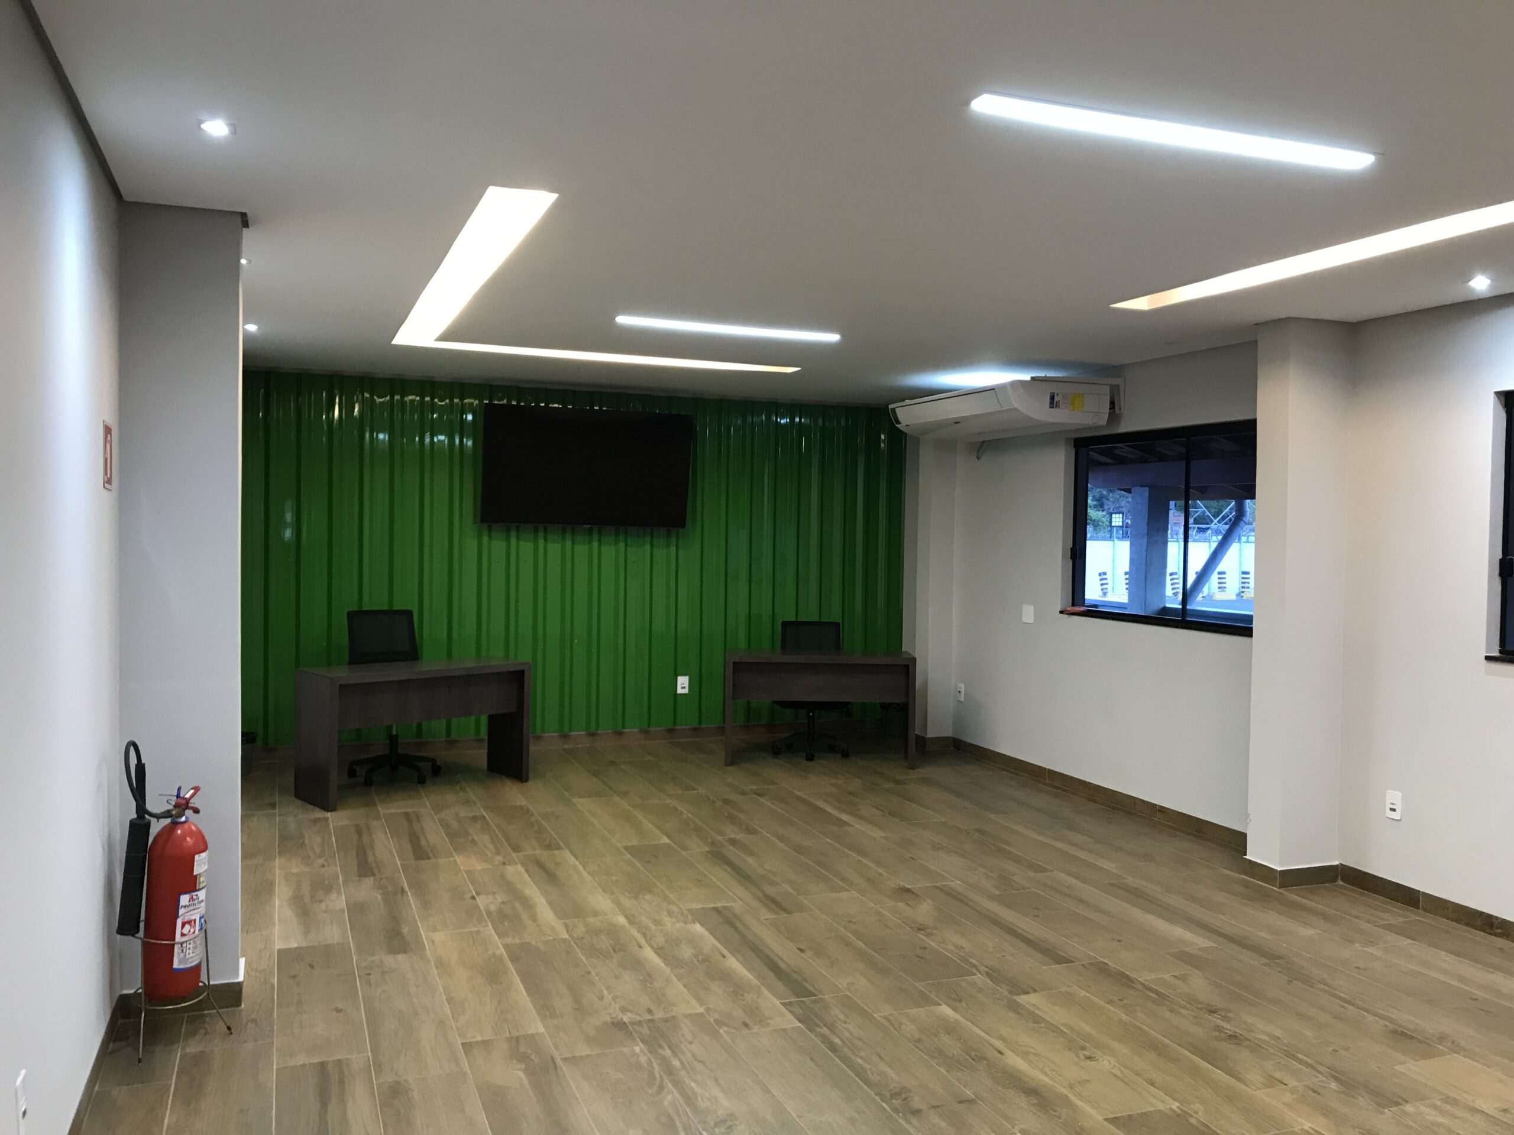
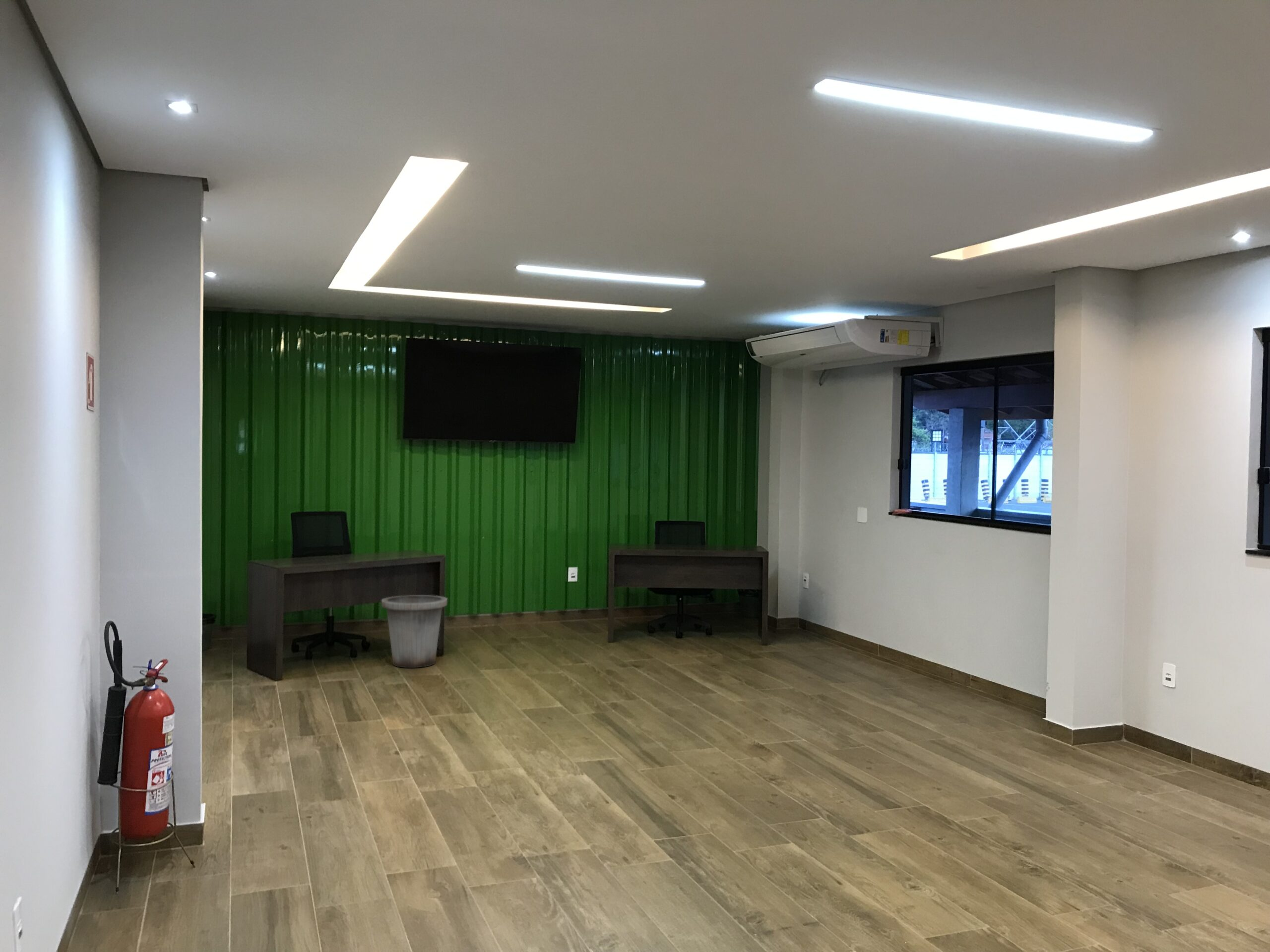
+ trash can (414, 631)
